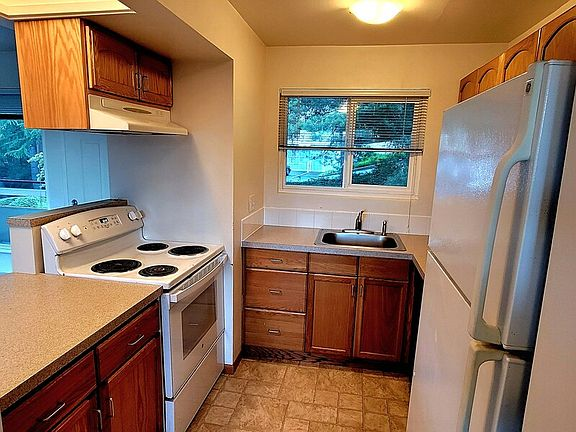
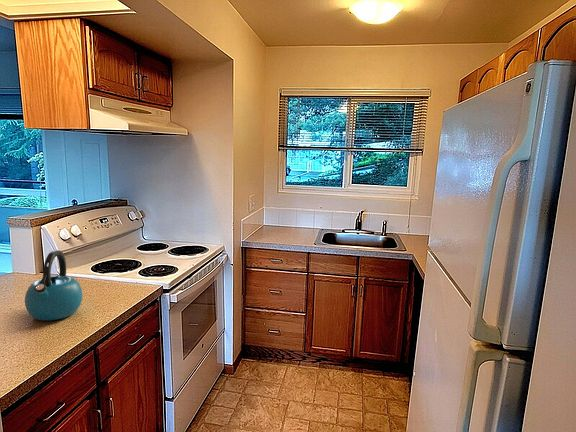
+ kettle (52, 284)
